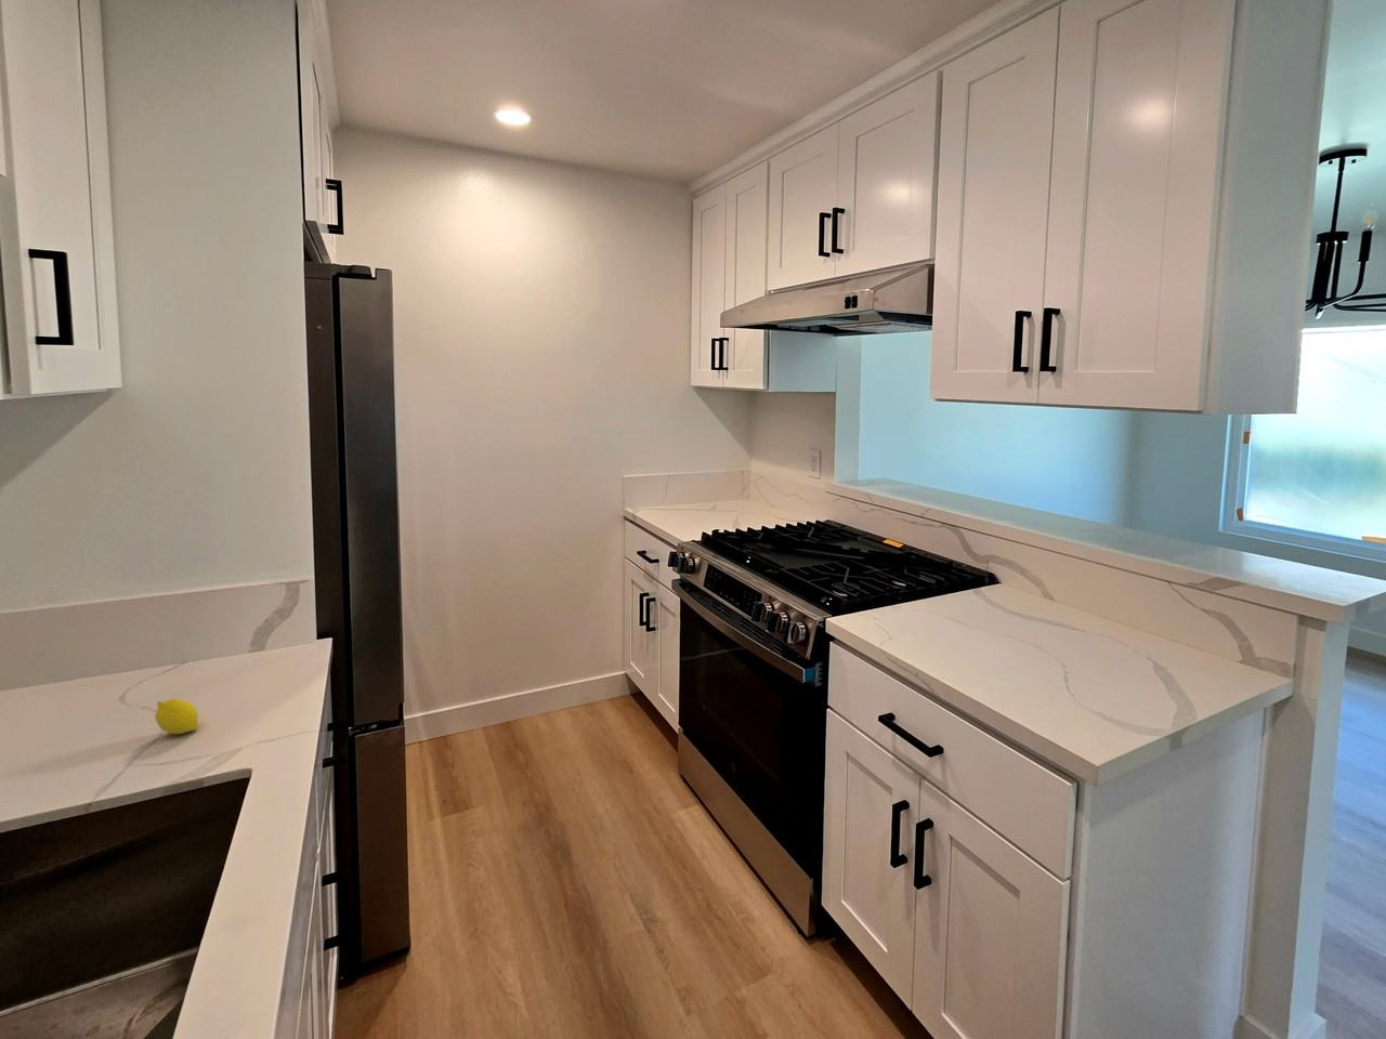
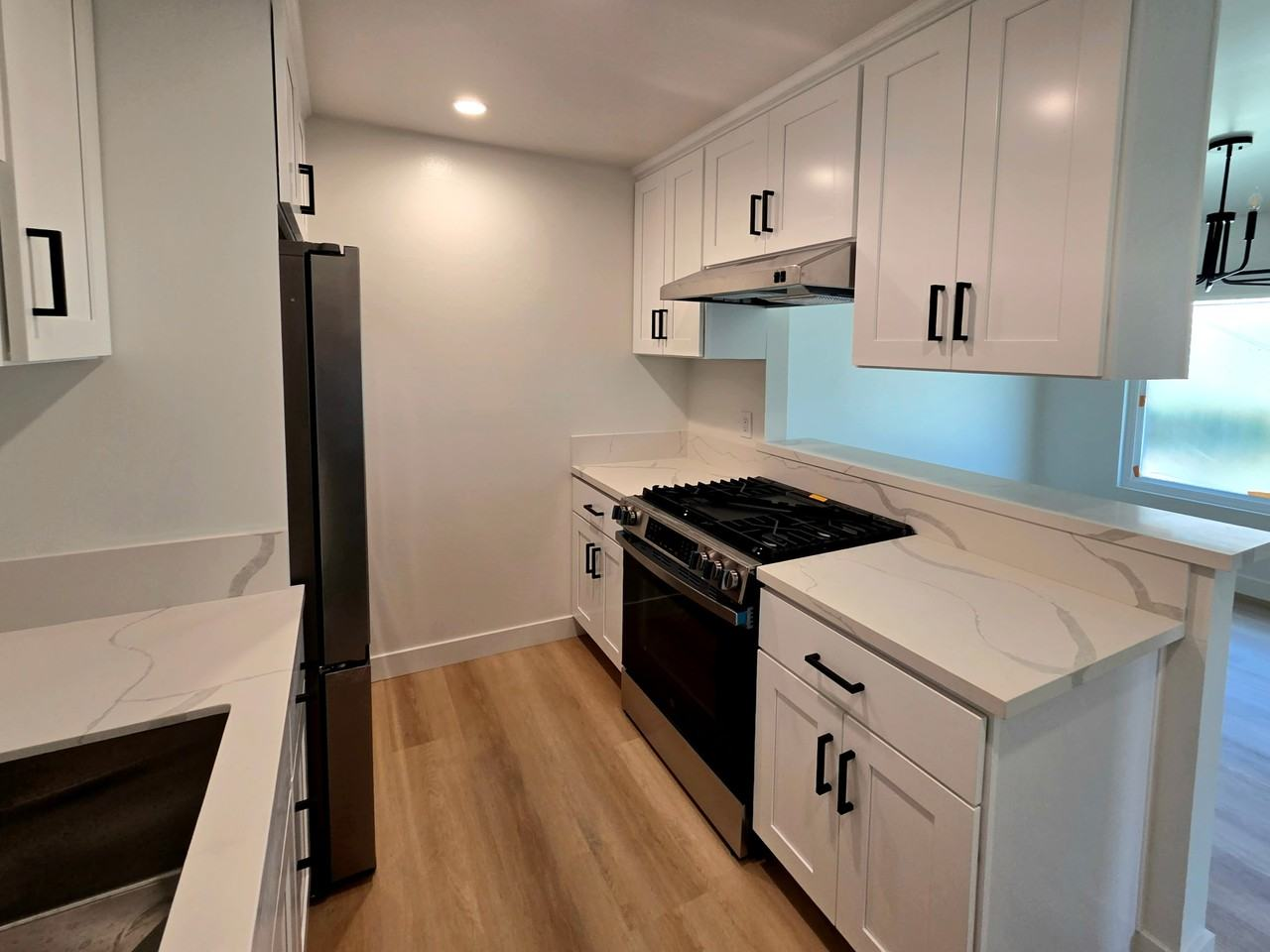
- fruit (177, 715)
